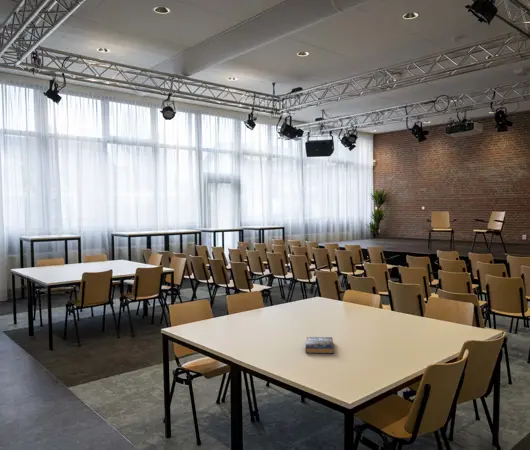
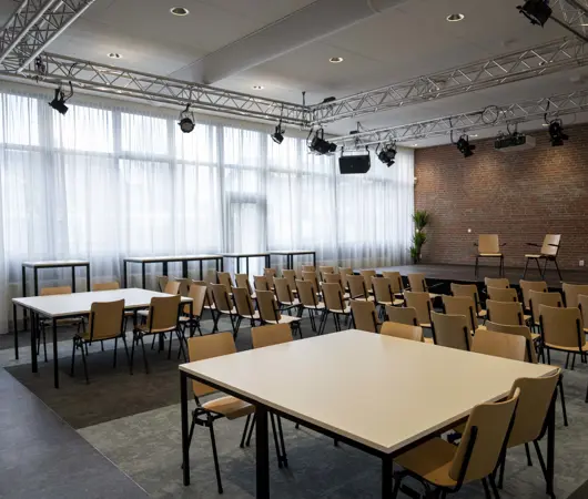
- book (319, 344)
